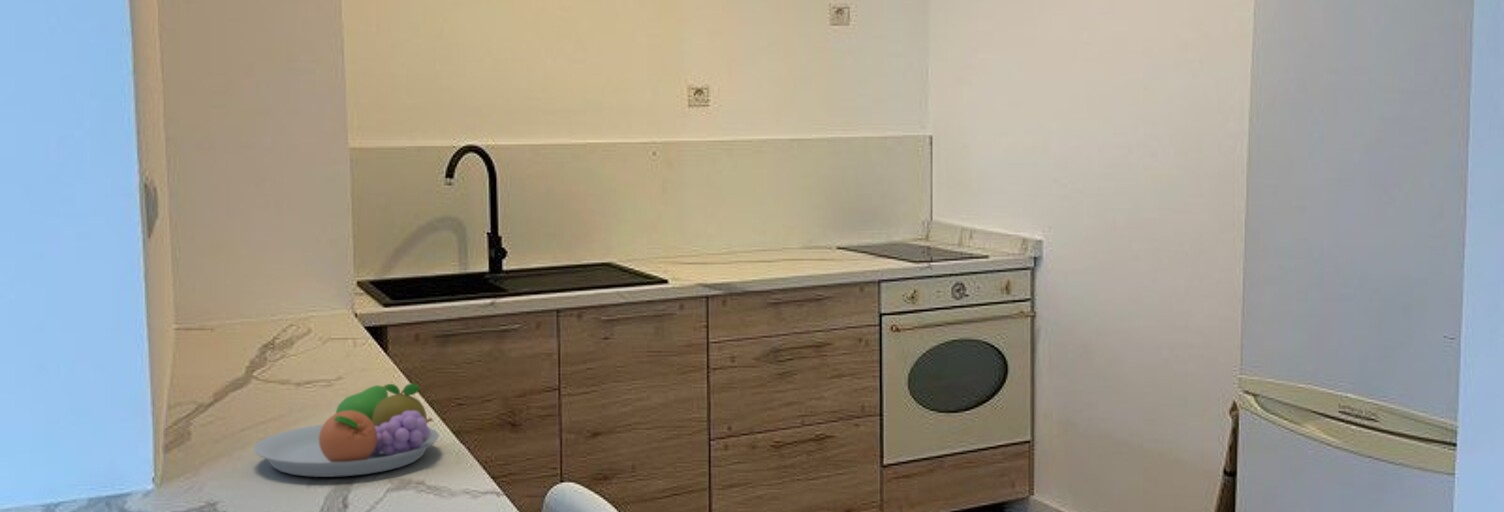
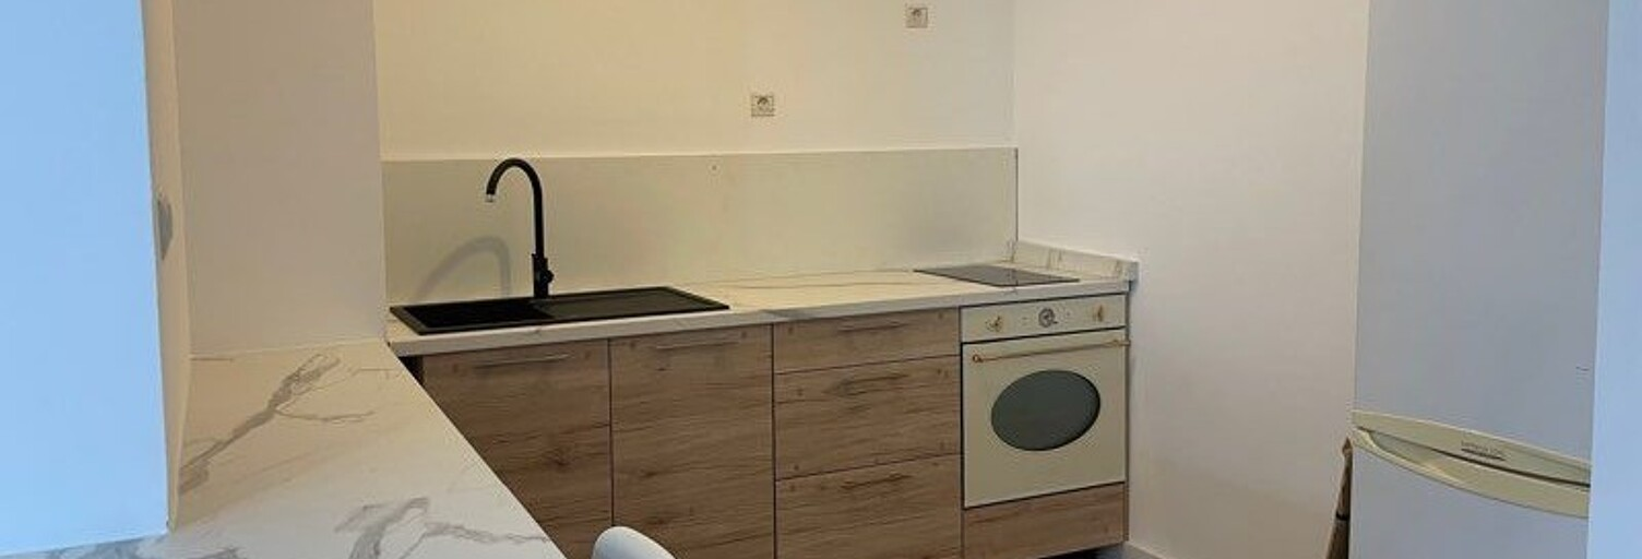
- fruit bowl (353, 422)
